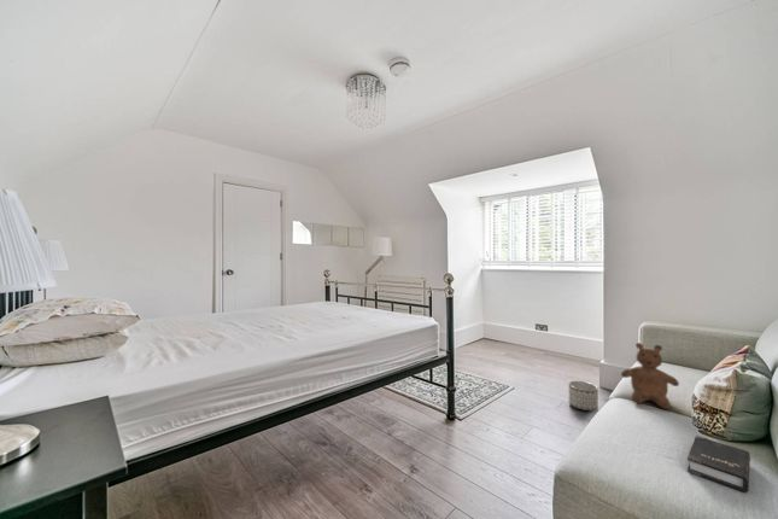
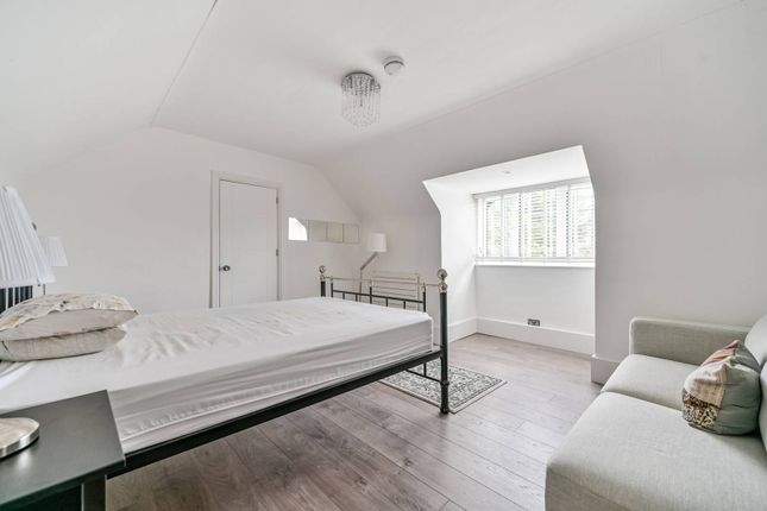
- hardback book (719, 461)
- teddy bear (649, 373)
- planter (583, 396)
